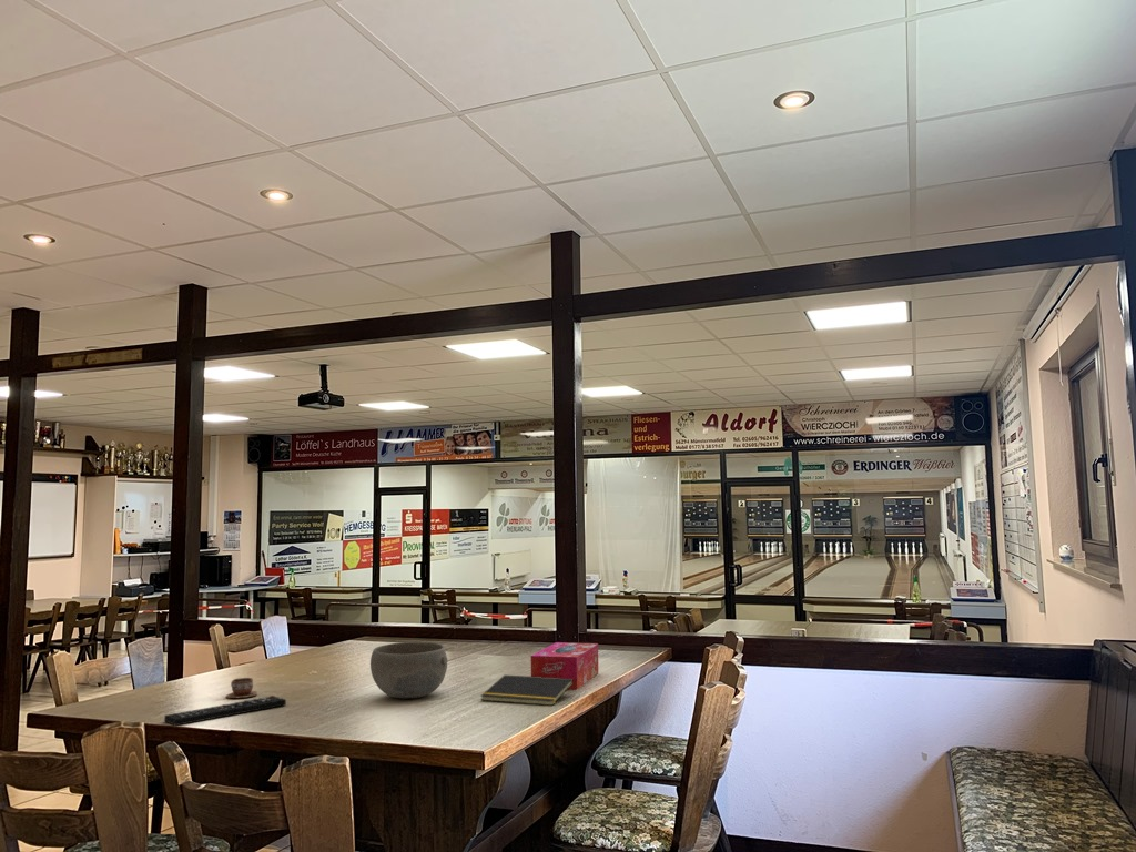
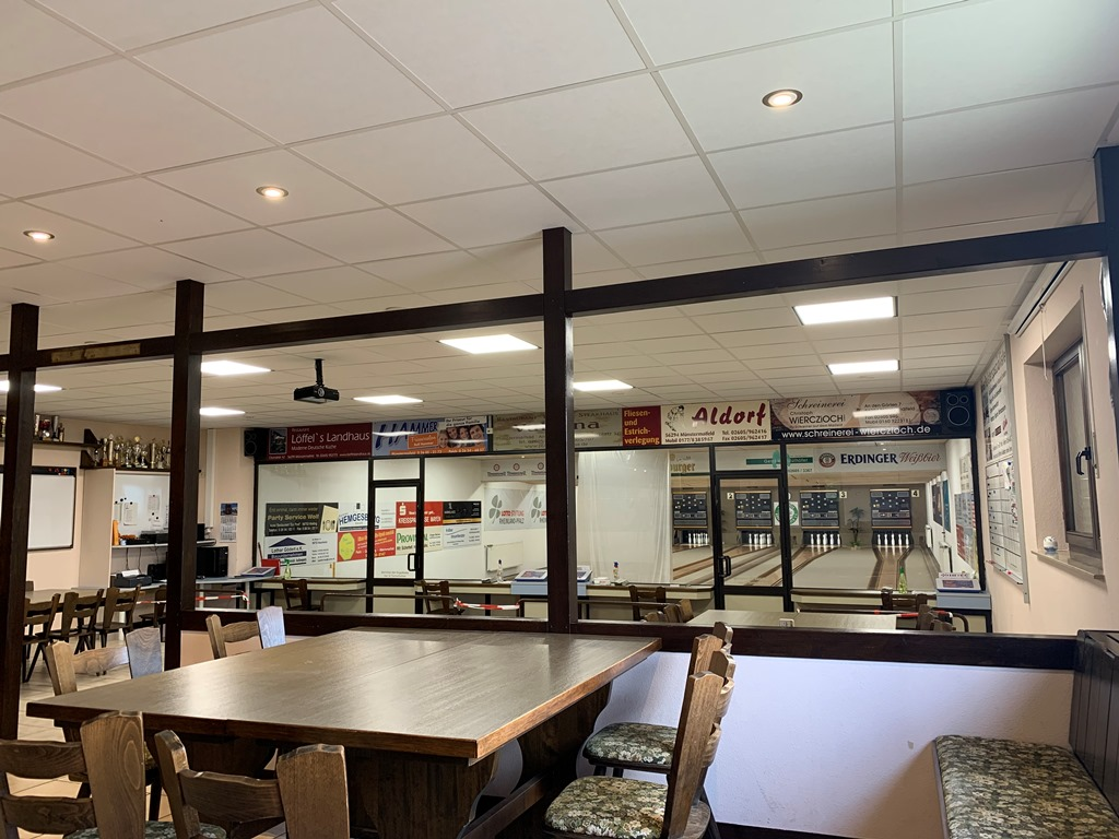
- cup (241, 688)
- remote control (227, 709)
- bowl (409, 671)
- tissue box (566, 665)
- notepad (527, 689)
